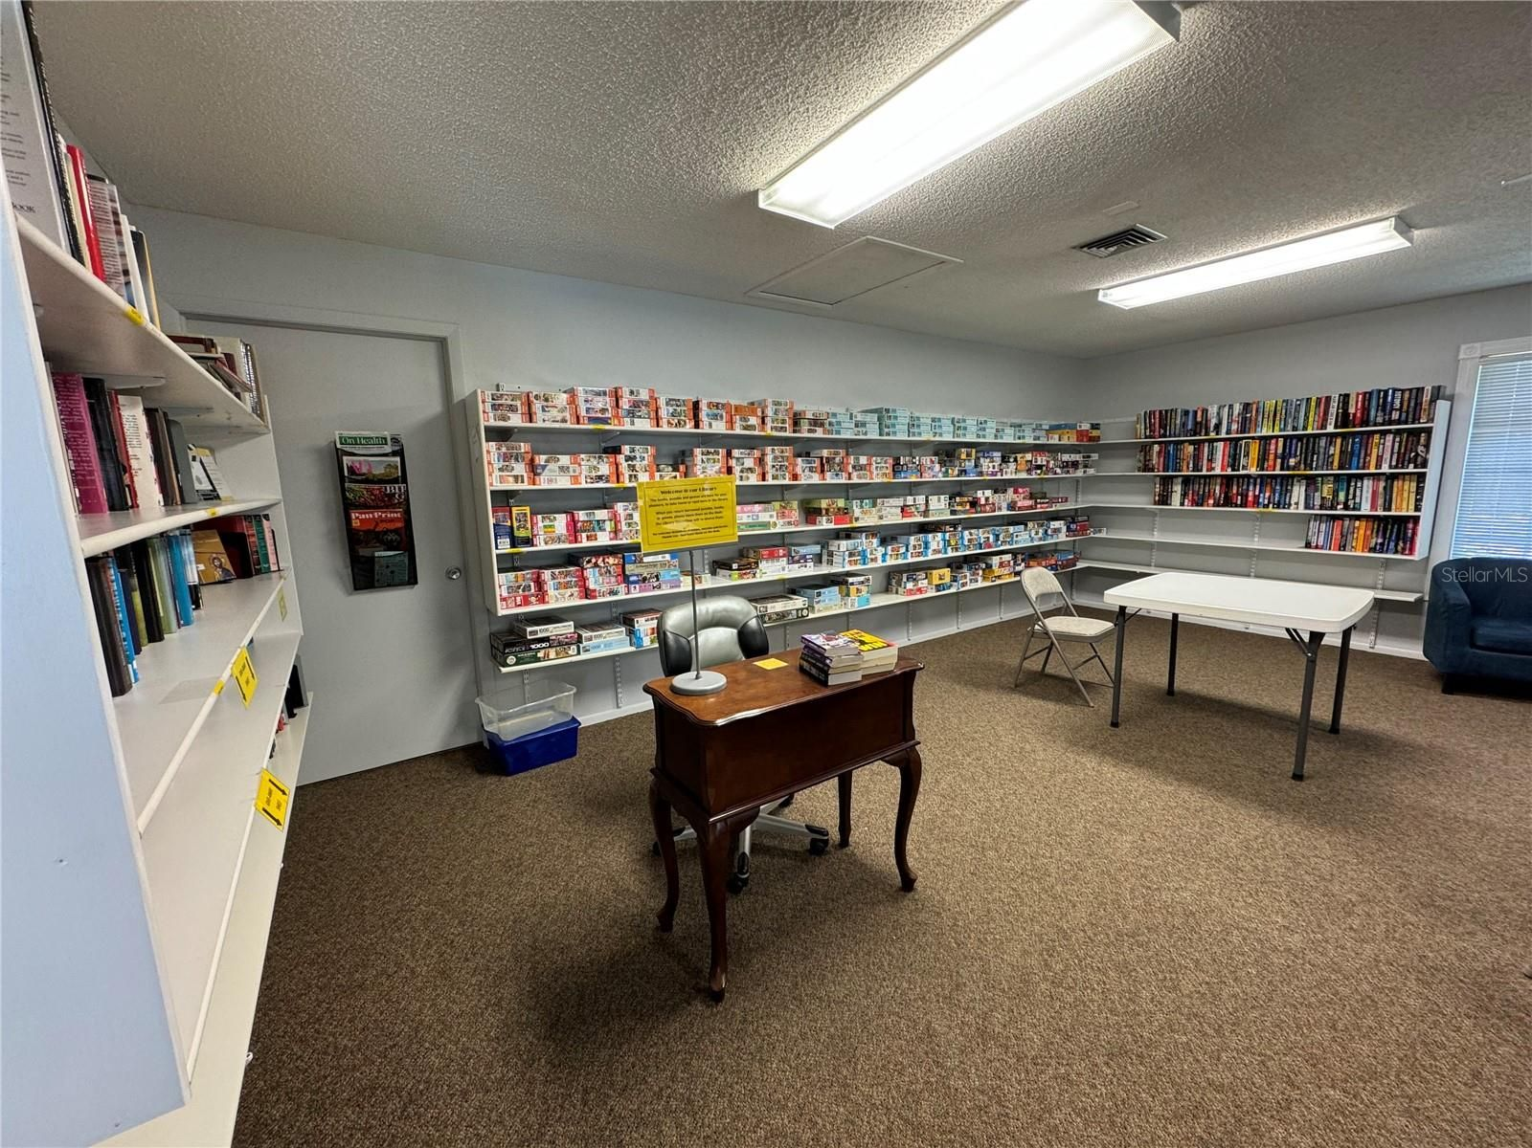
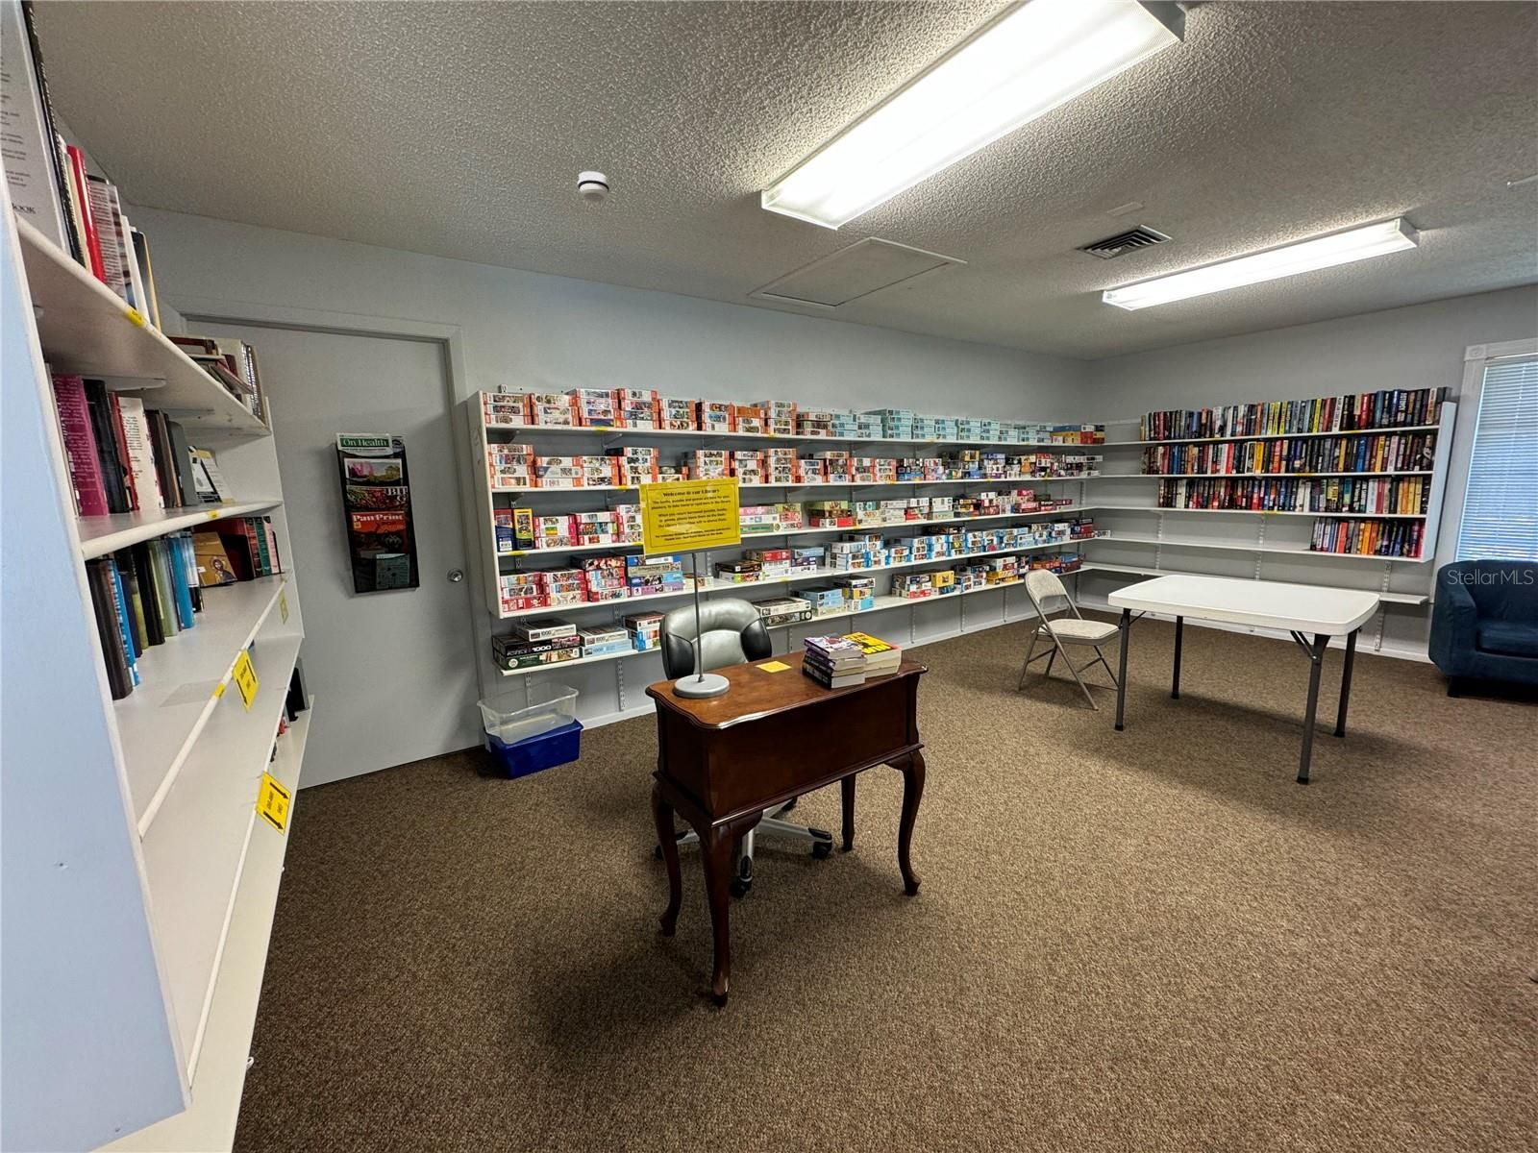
+ smoke detector (593, 188)
